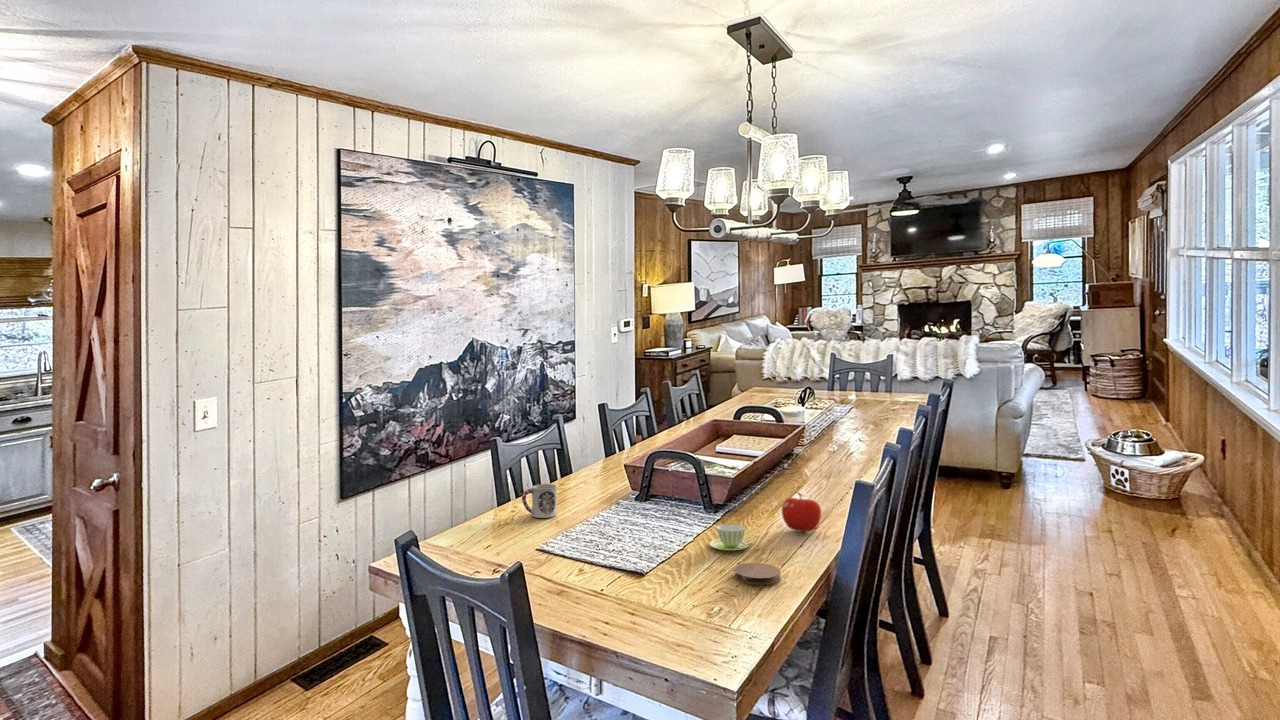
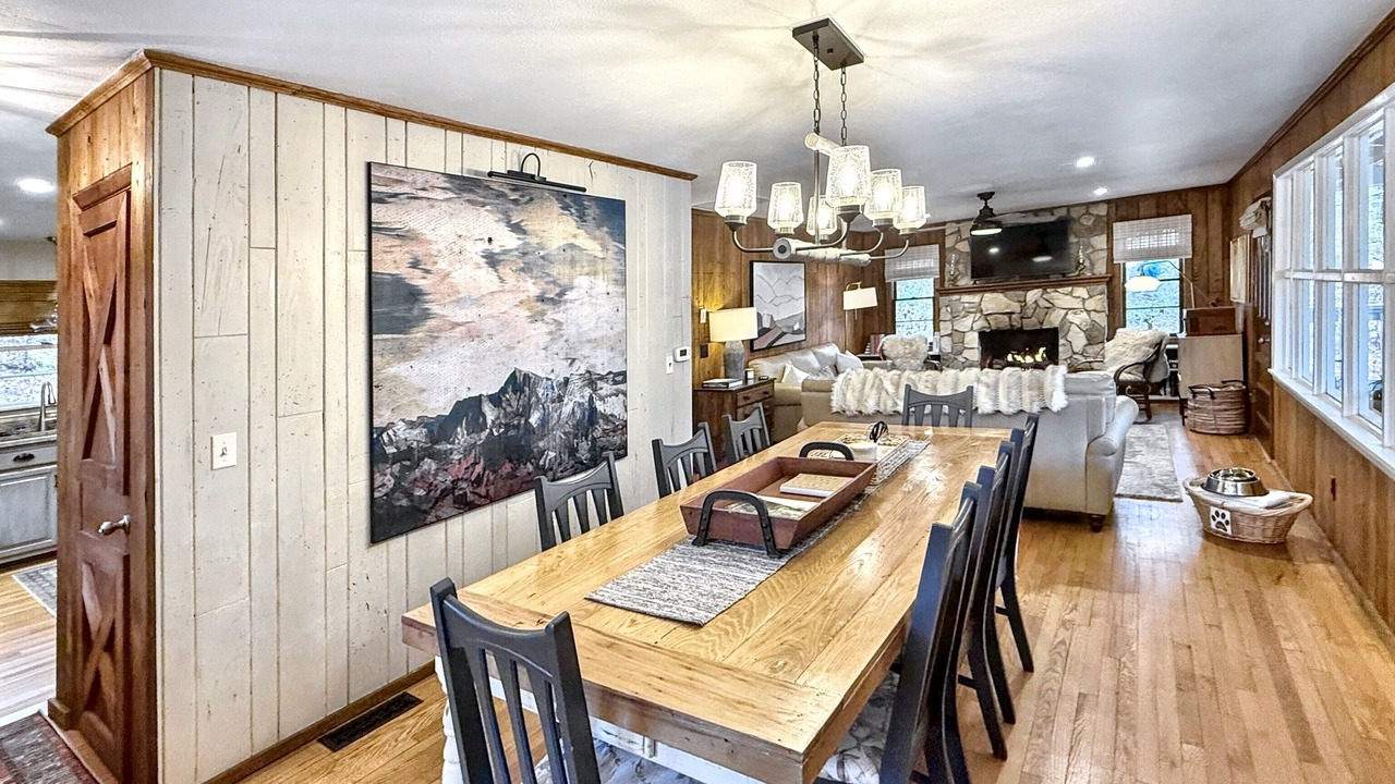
- cup (539, 501)
- cup (729, 536)
- fruit (801, 511)
- coaster (757, 573)
